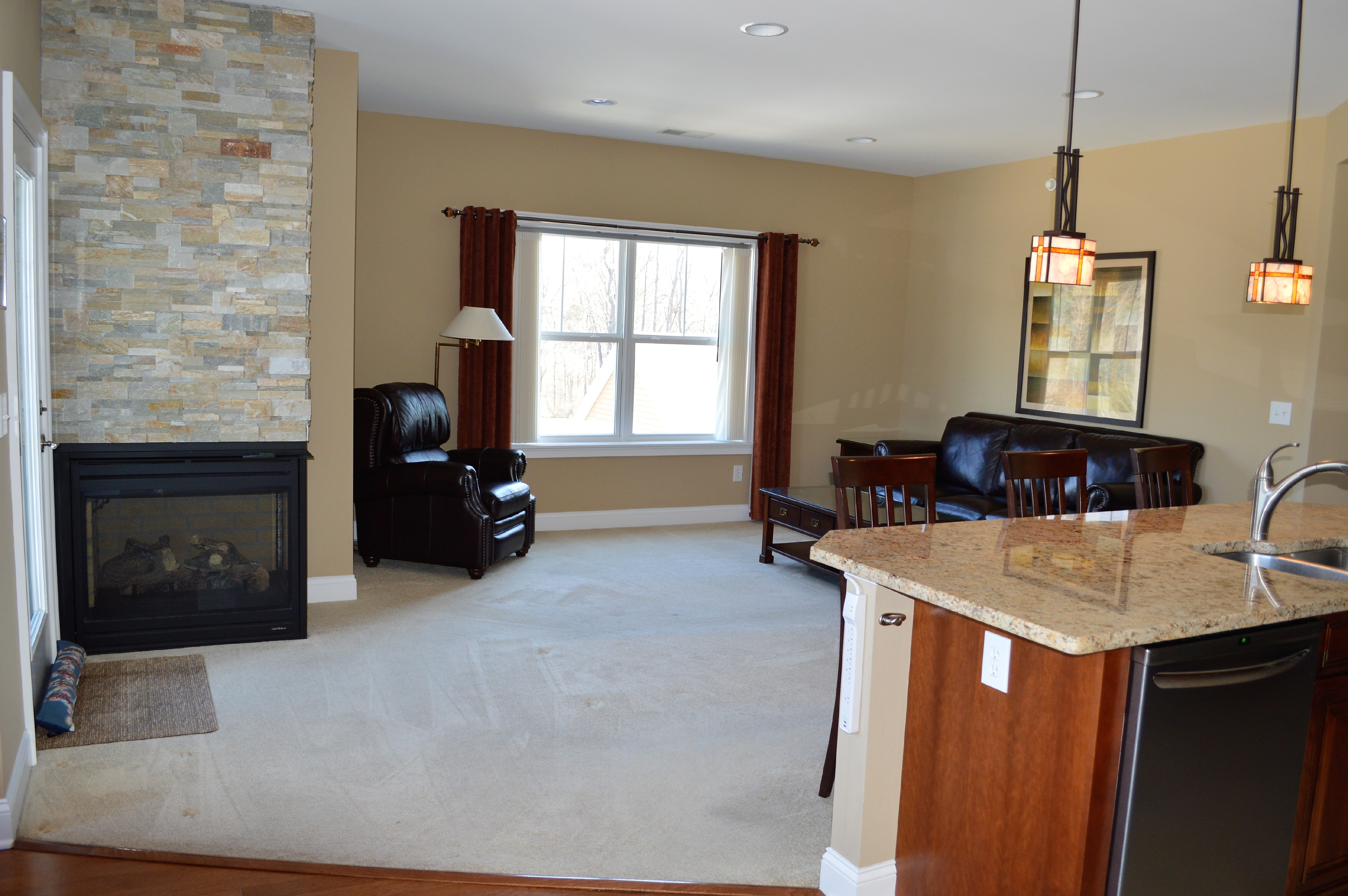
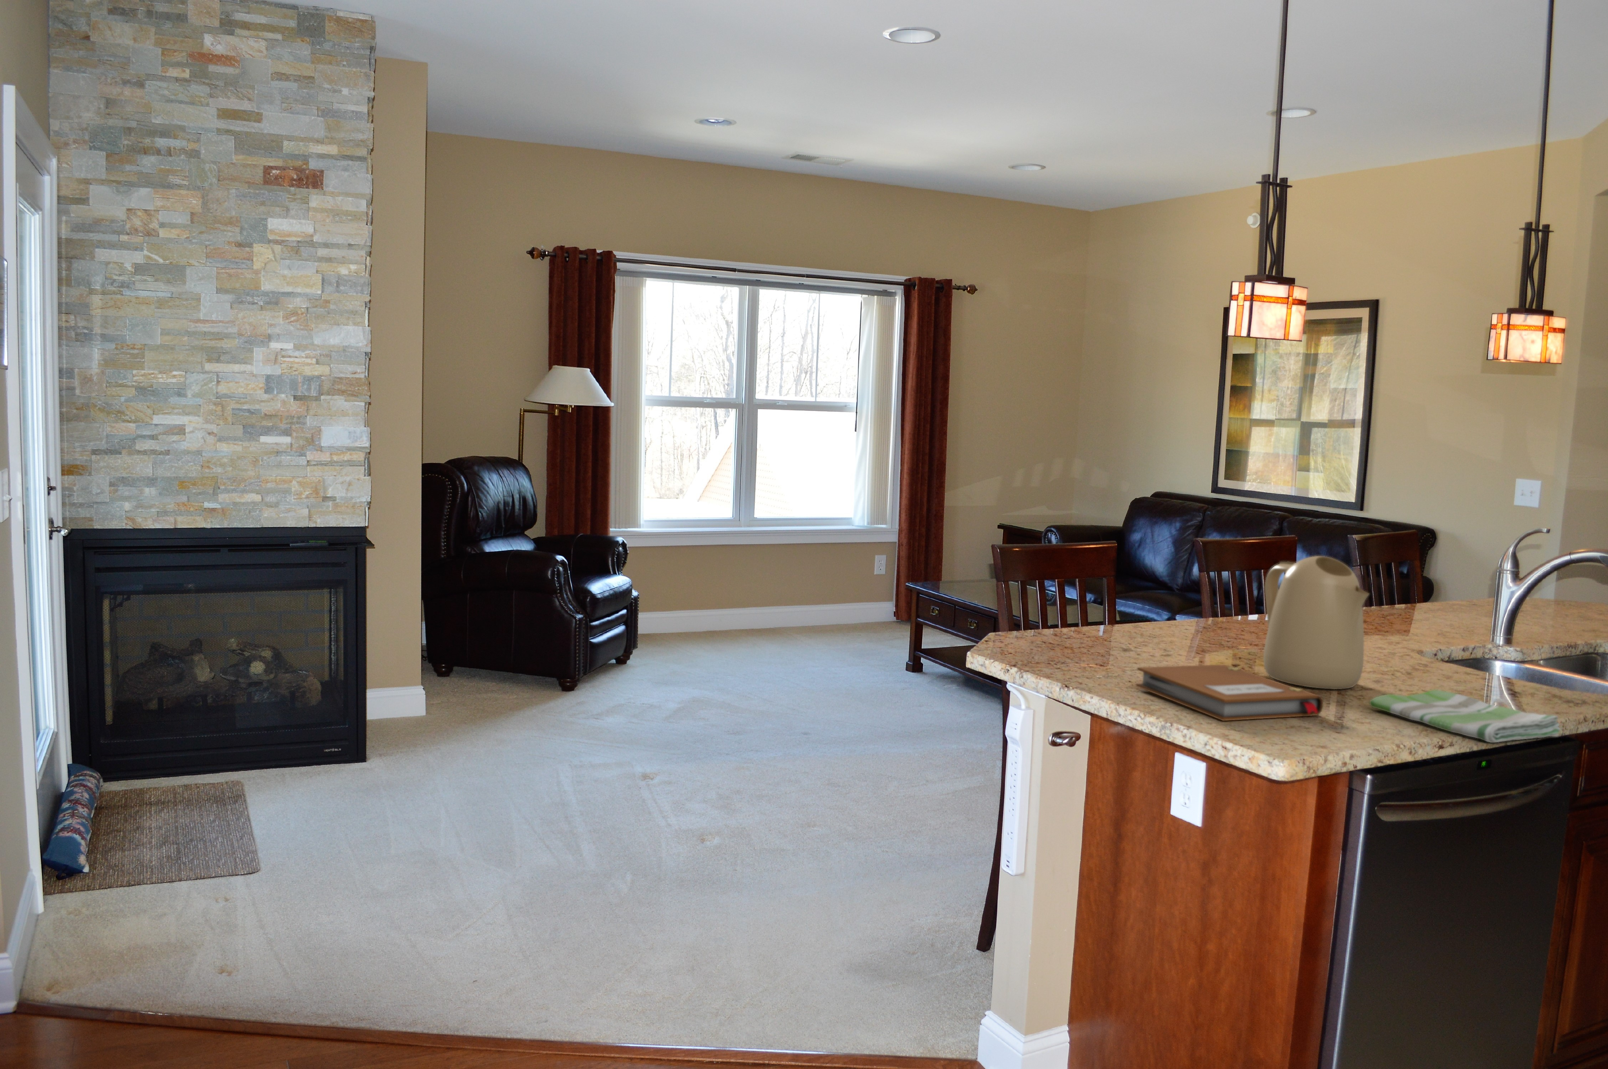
+ notebook (1229, 691)
+ kettle (1312, 618)
+ dish towel (1462, 712)
